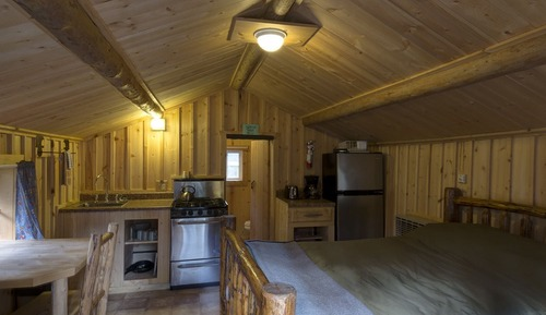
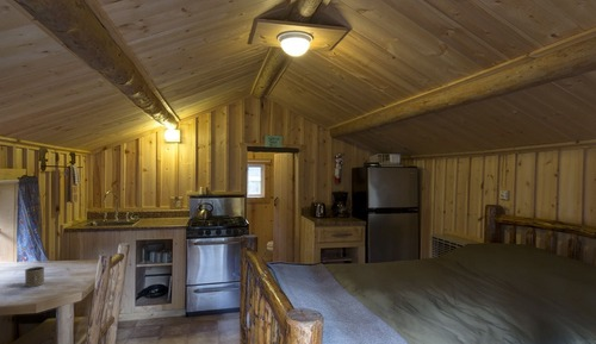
+ mug (35, 276)
